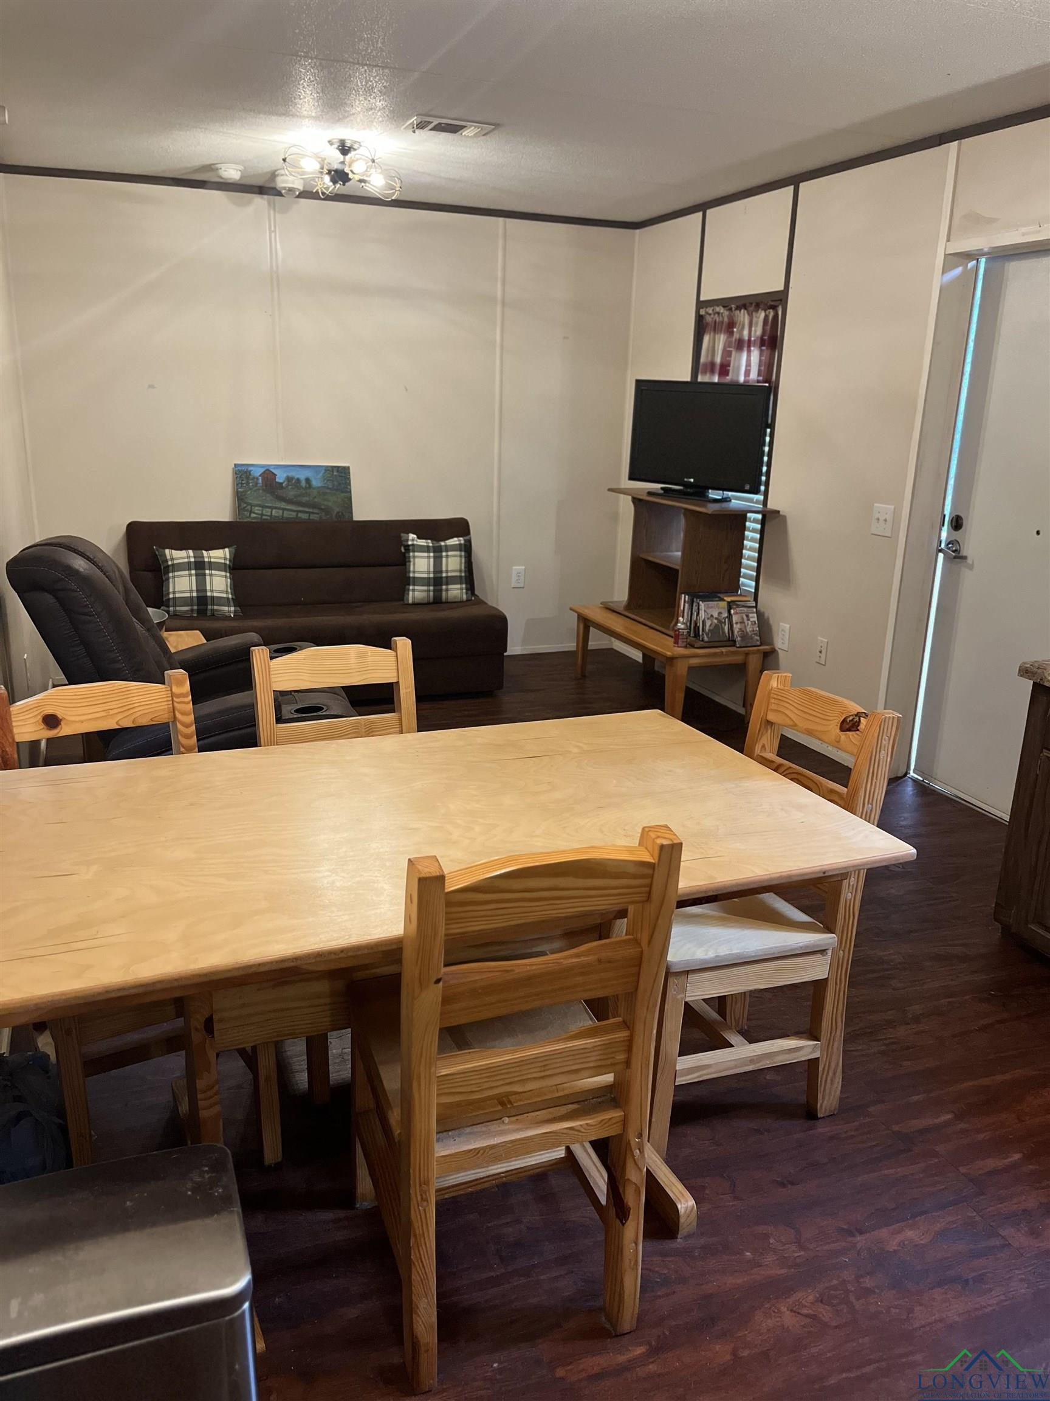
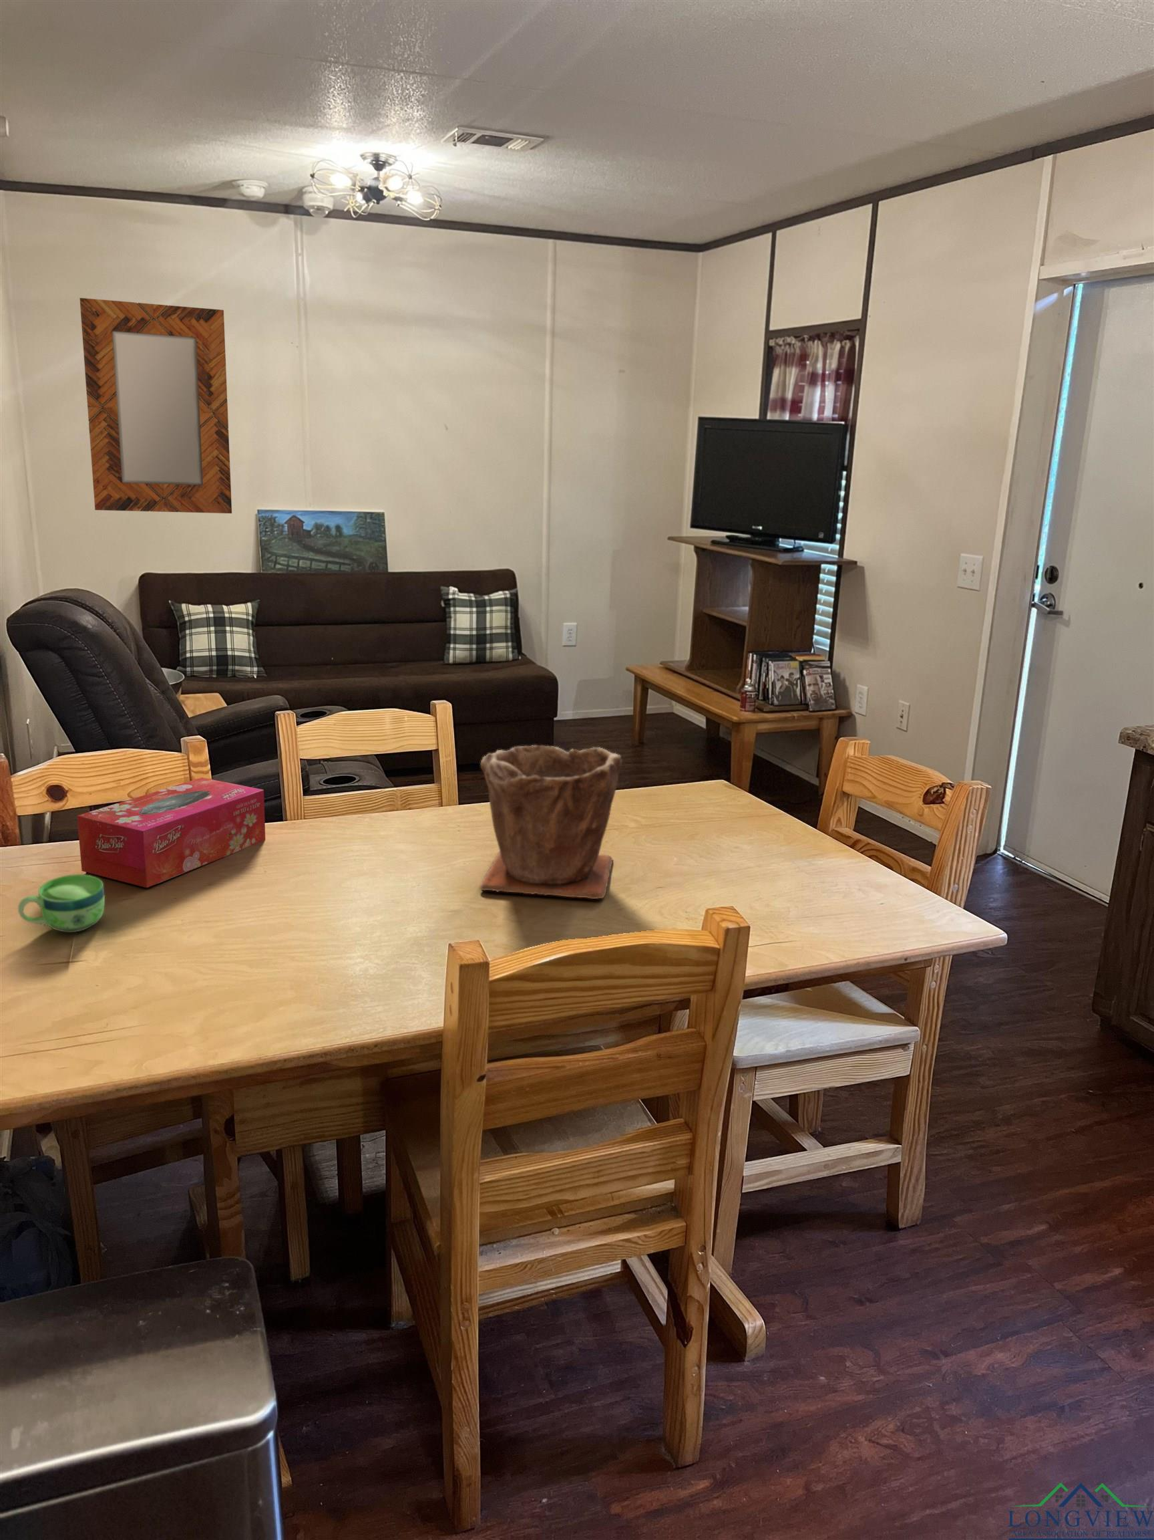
+ plant pot (550, 814)
+ tissue box (176, 828)
+ home mirror (159, 410)
+ cup (63, 908)
